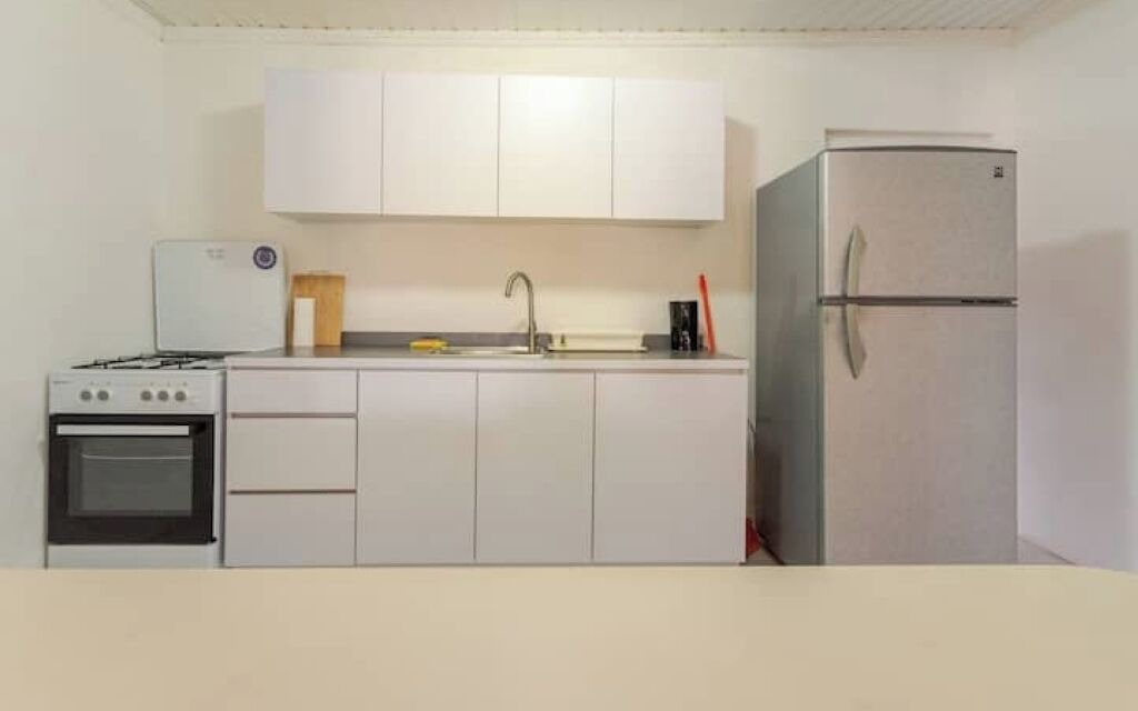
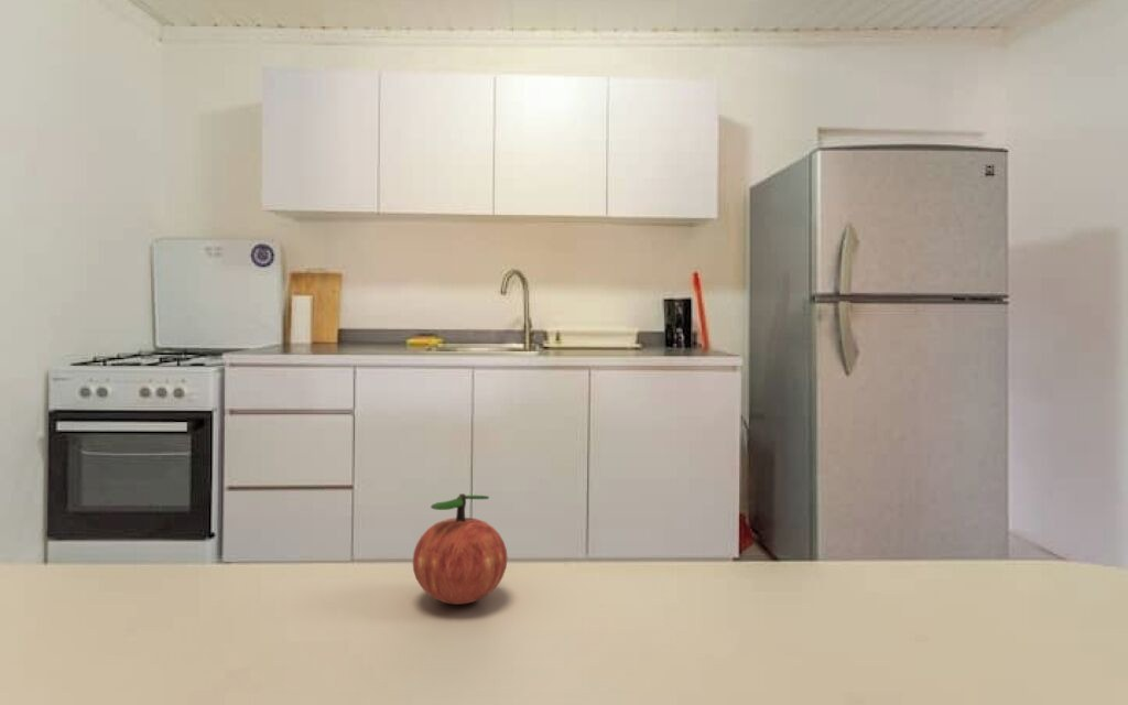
+ apple (460, 546)
